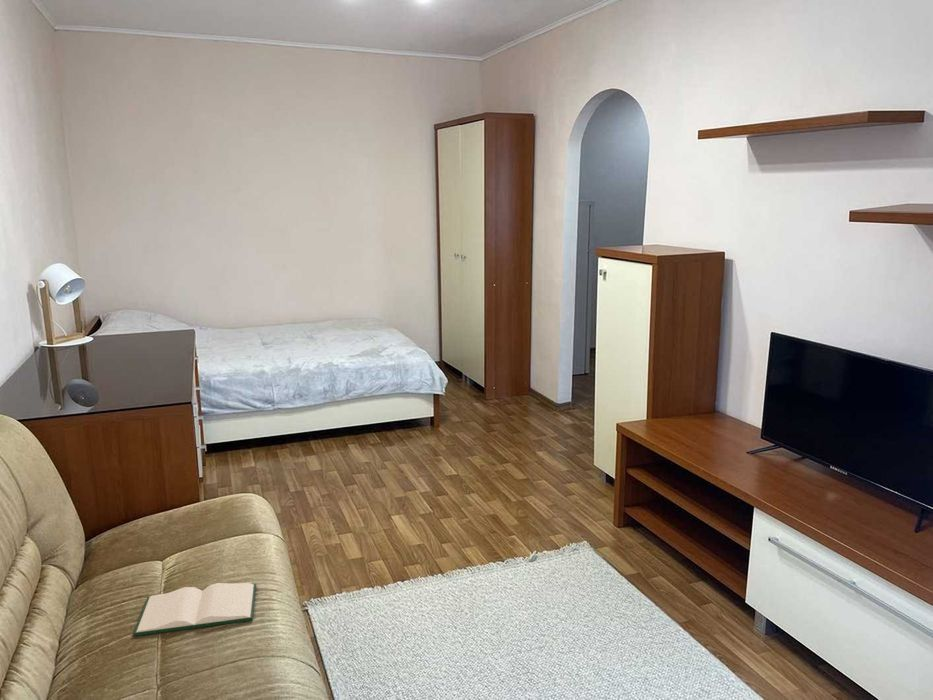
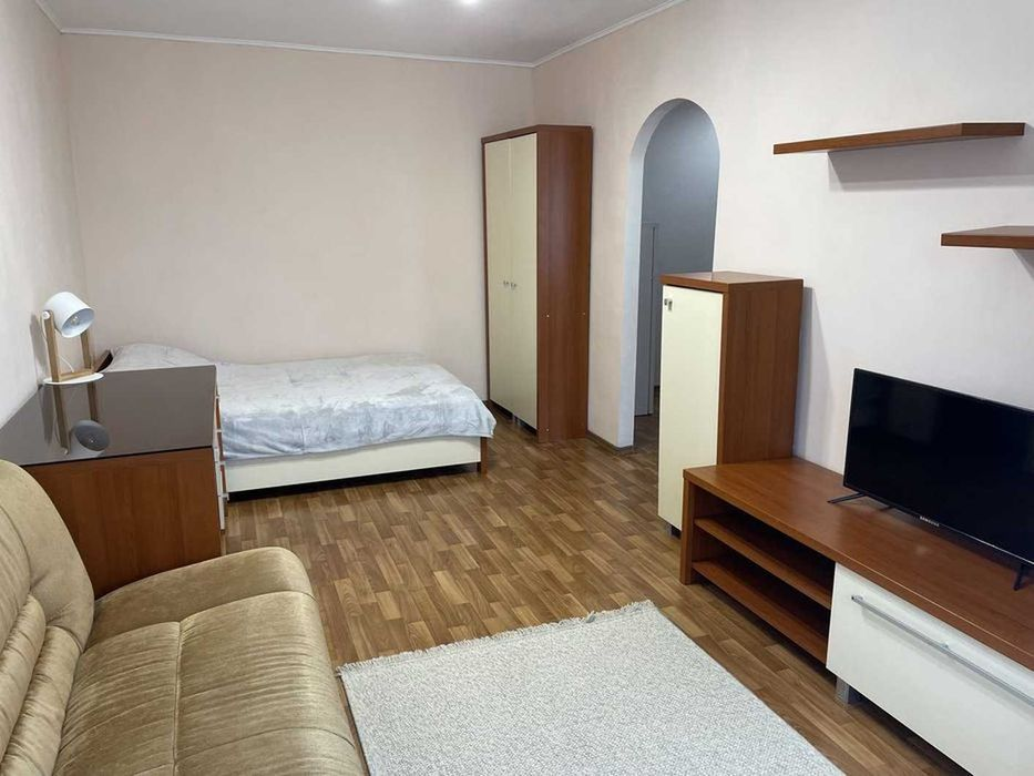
- hardback book (198, 605)
